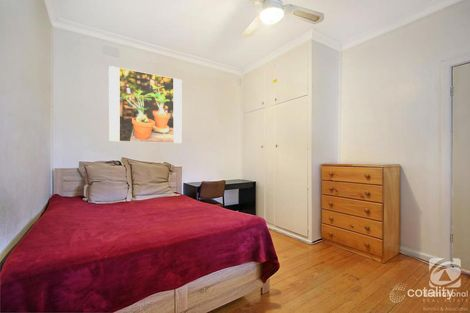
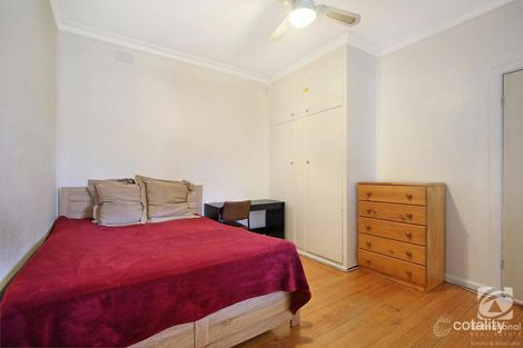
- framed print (148, 107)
